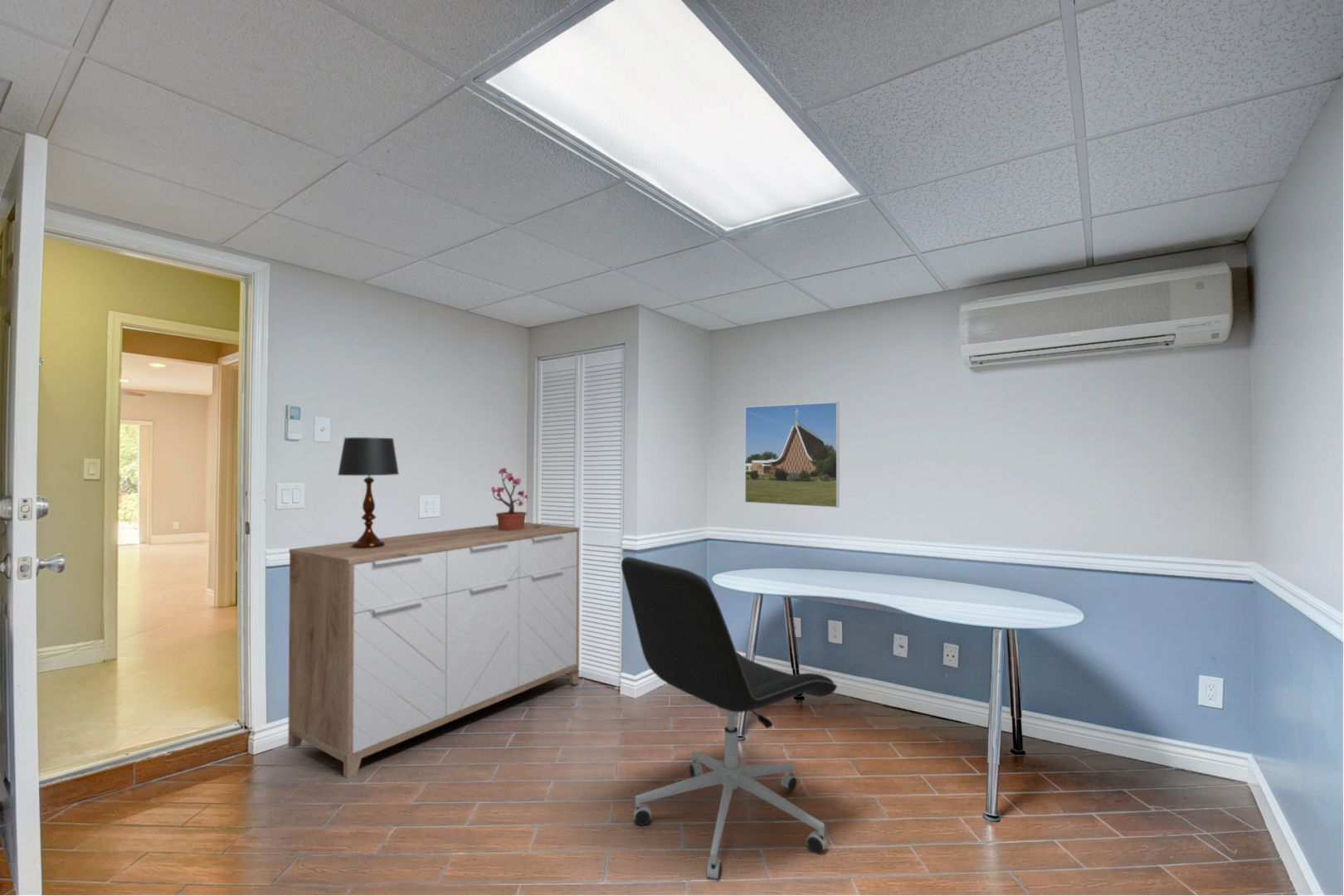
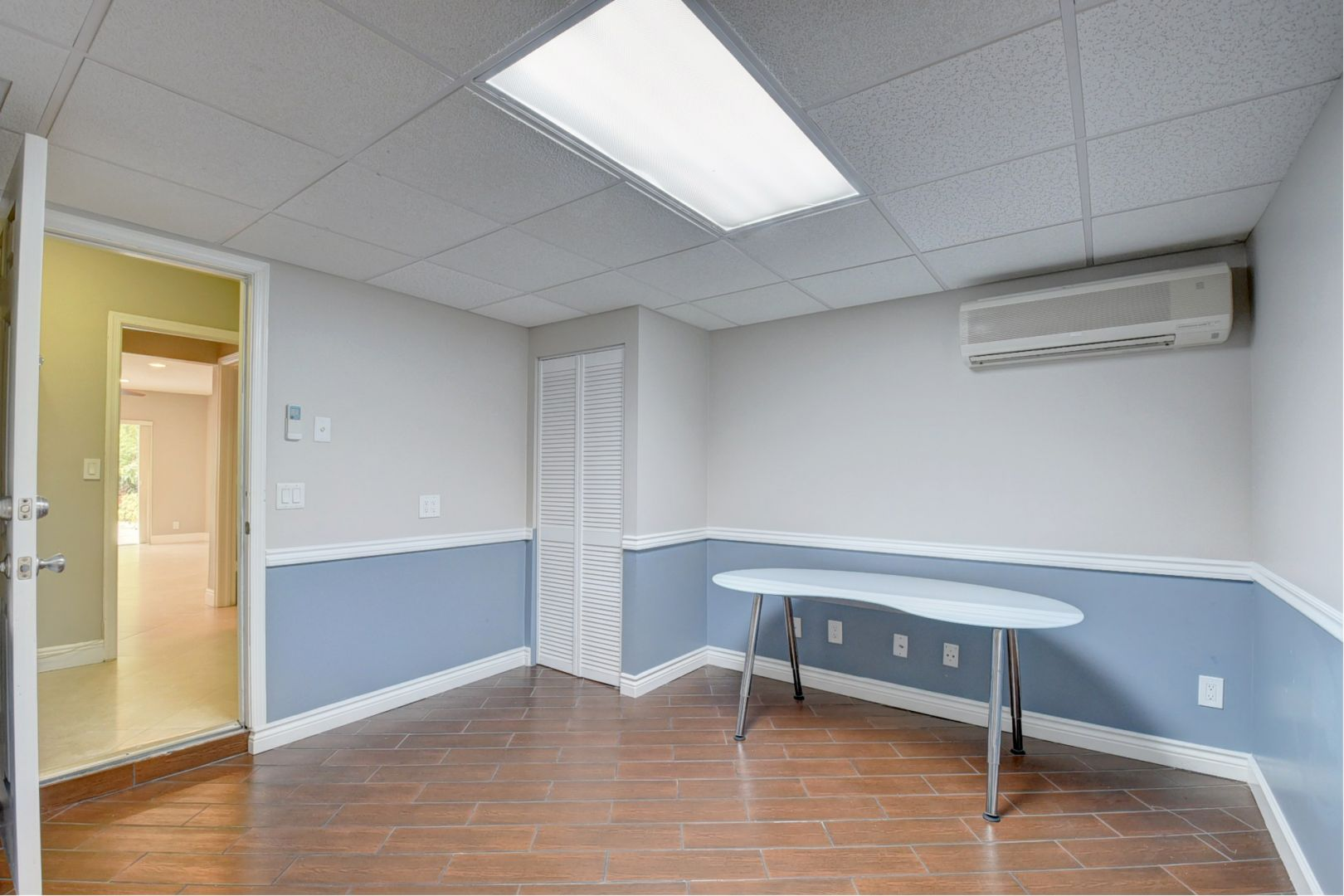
- table lamp (368, 491)
- potted plant (514, 499)
- sideboard (454, 624)
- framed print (790, 455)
- office chair (729, 686)
